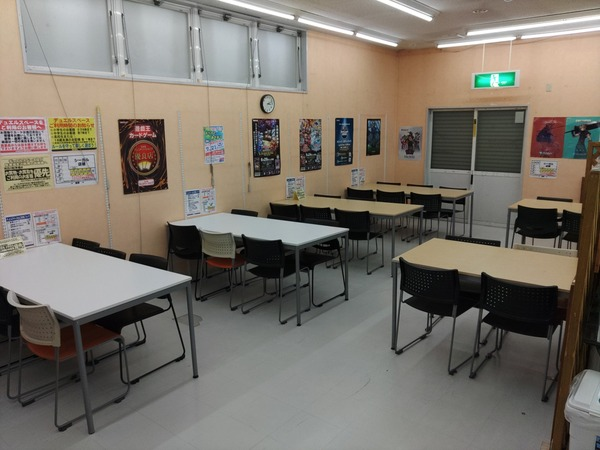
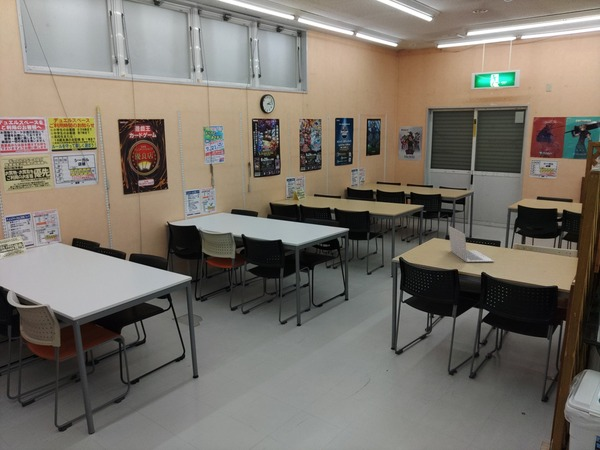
+ laptop (465, 243)
